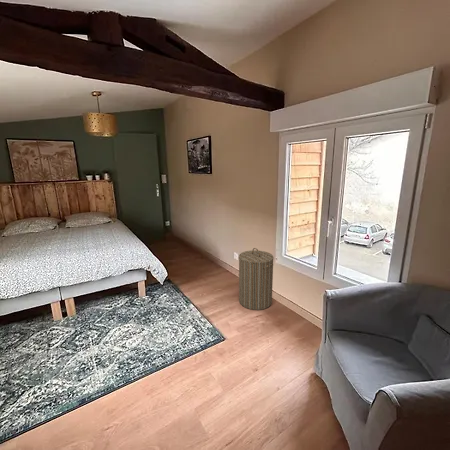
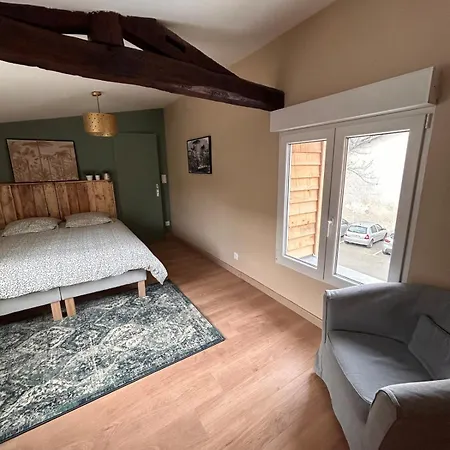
- laundry hamper (255, 275)
